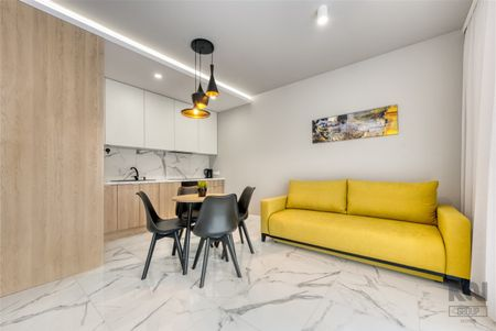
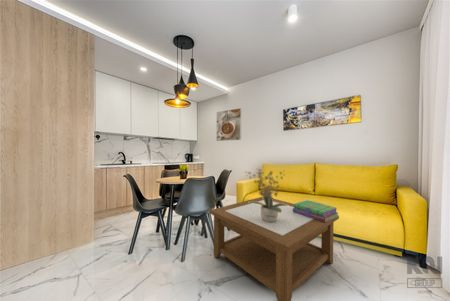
+ coffee table (271, 236)
+ potted plant (266, 193)
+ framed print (228, 125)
+ stack of books (314, 209)
